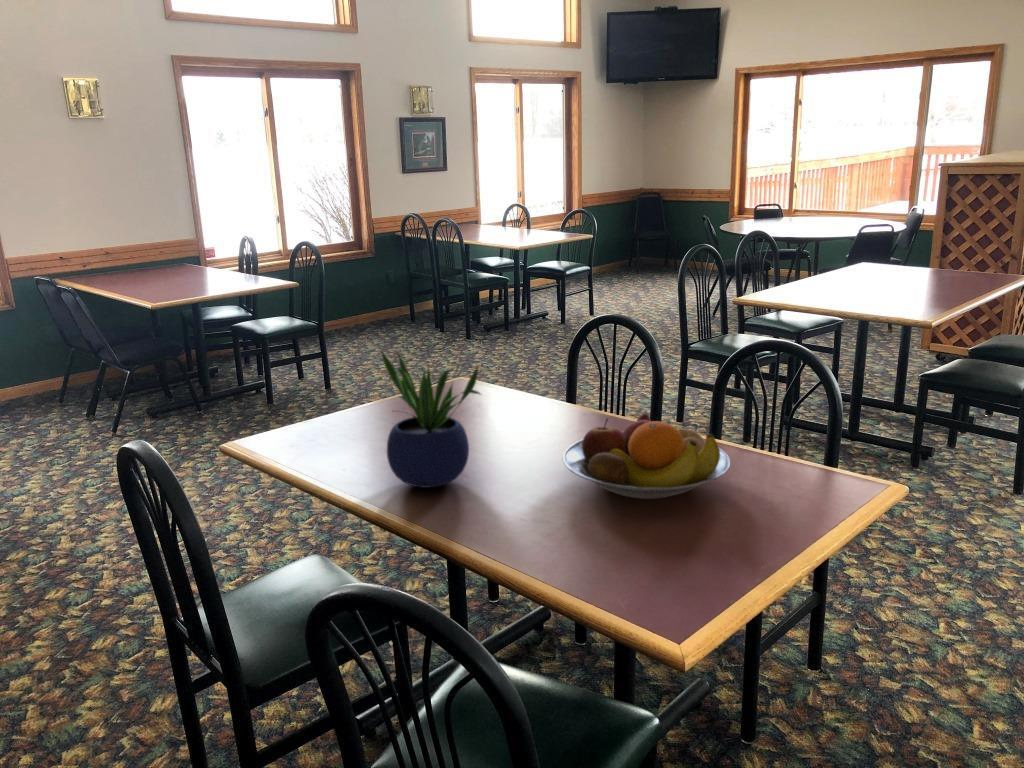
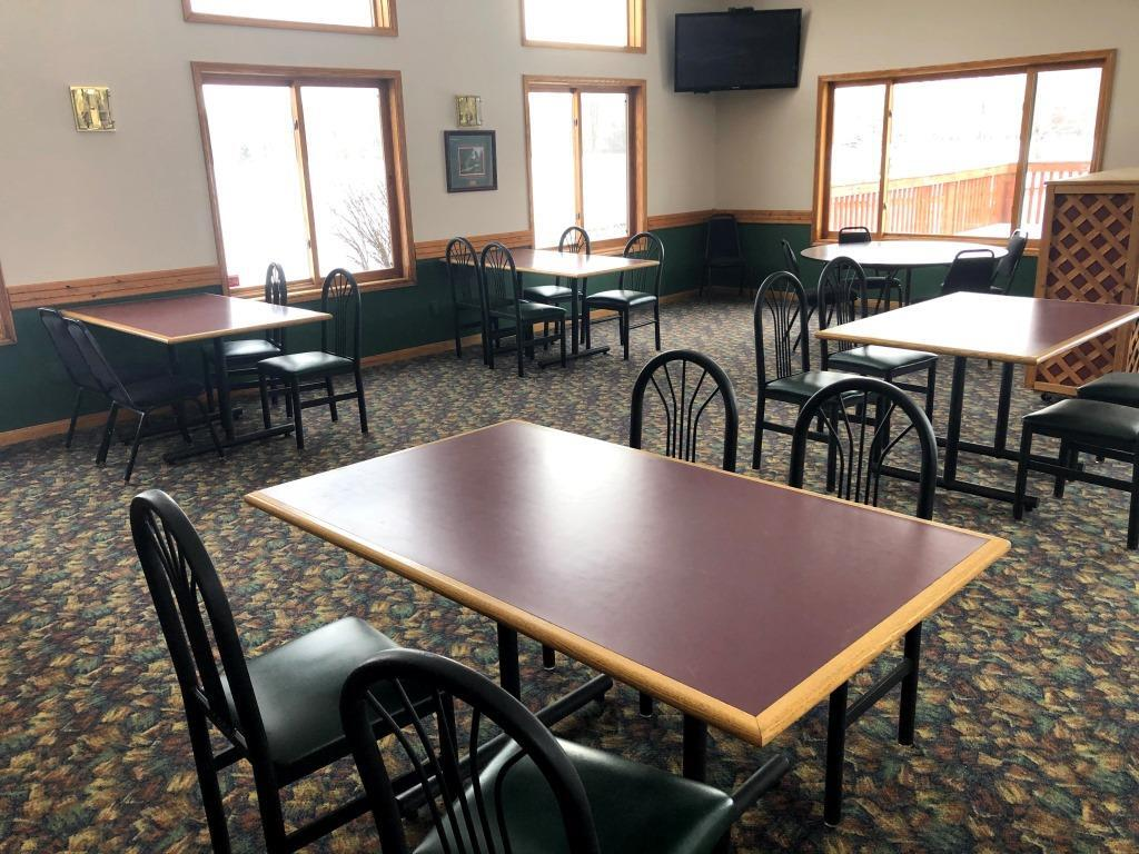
- potted plant (428, 415)
- fruit bowl (645, 450)
